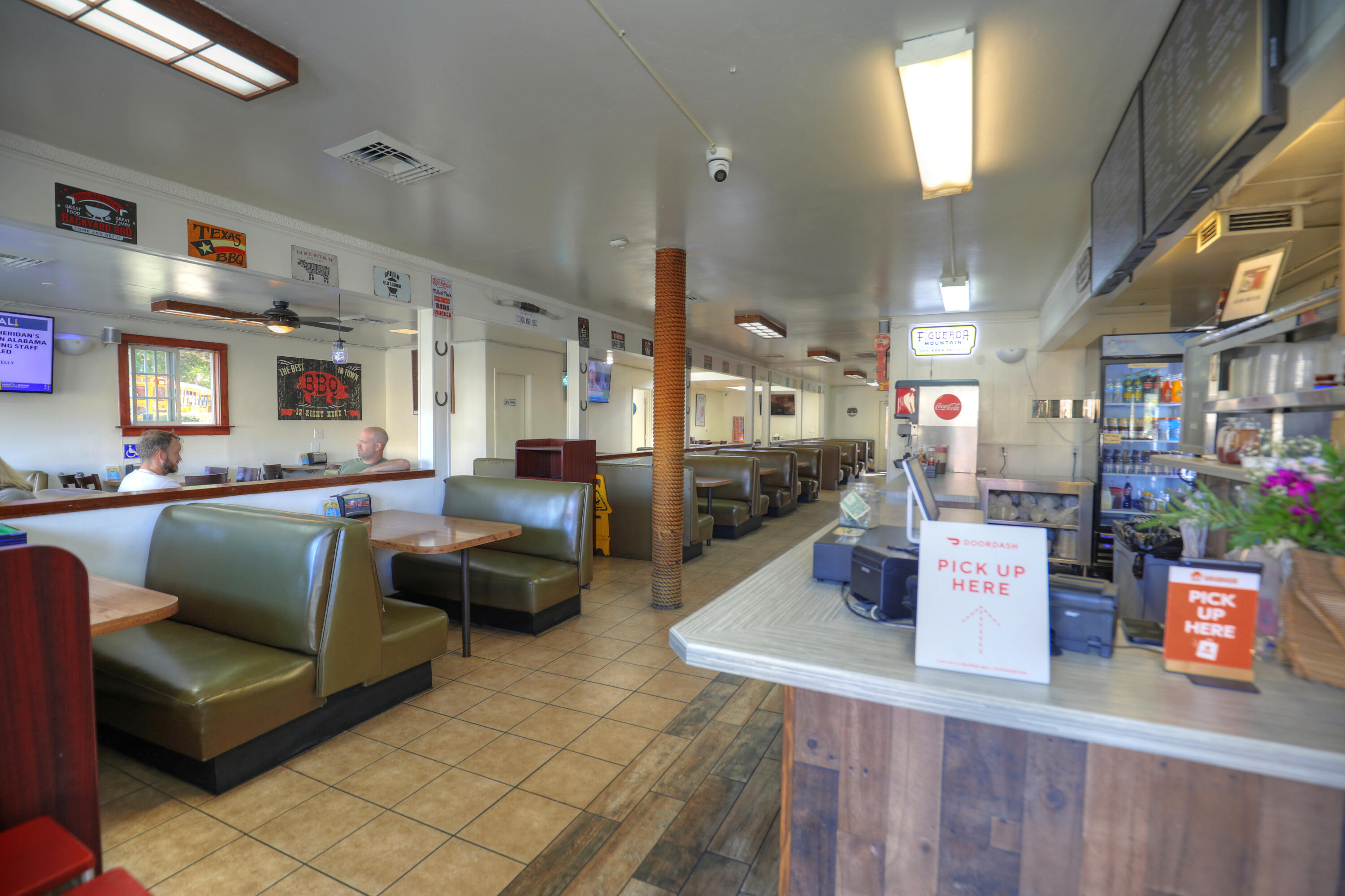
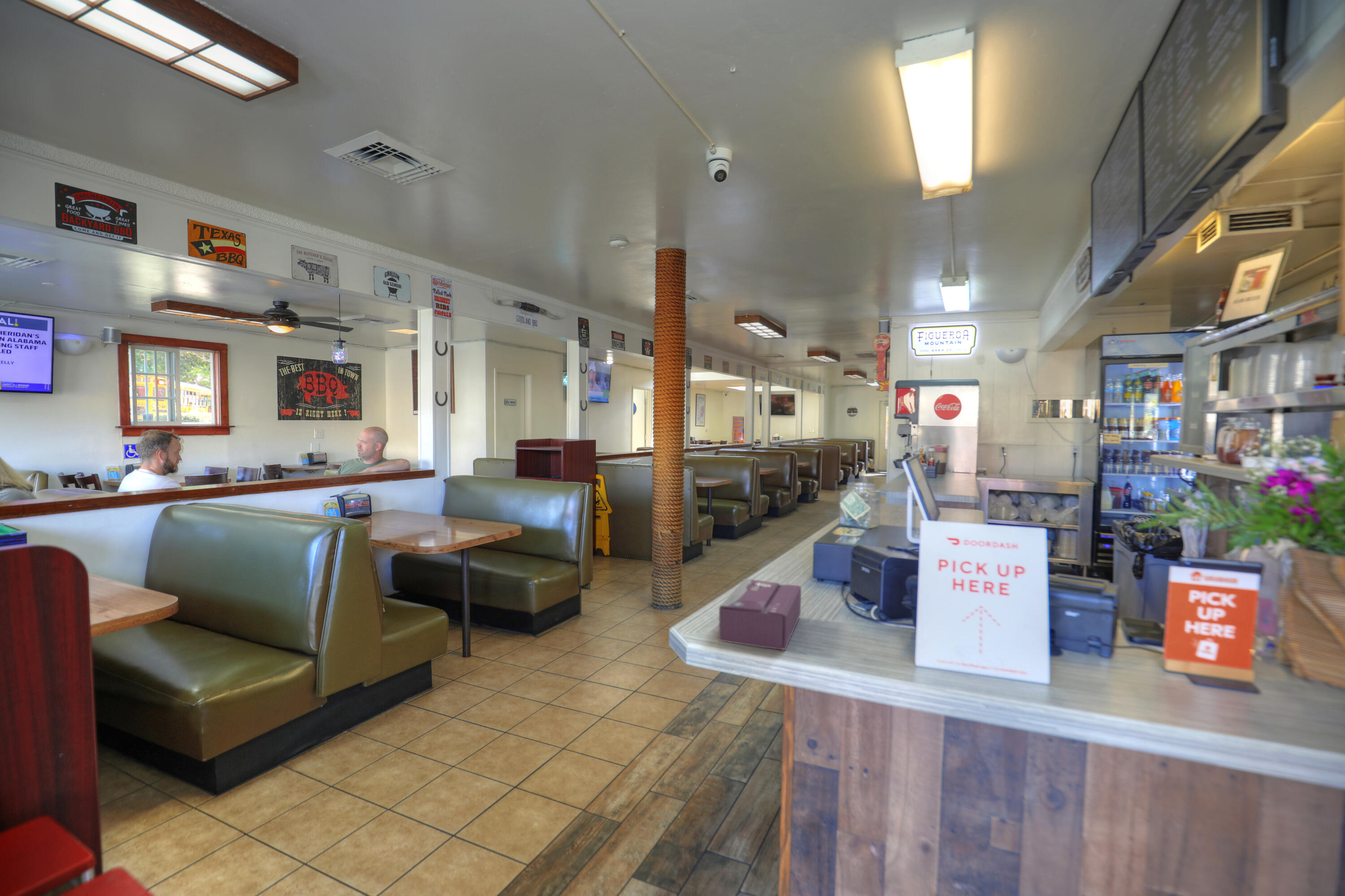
+ tissue box (763, 610)
